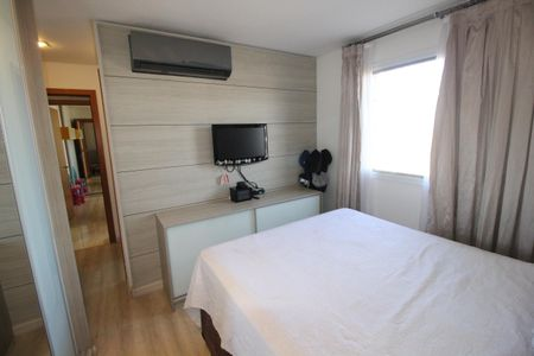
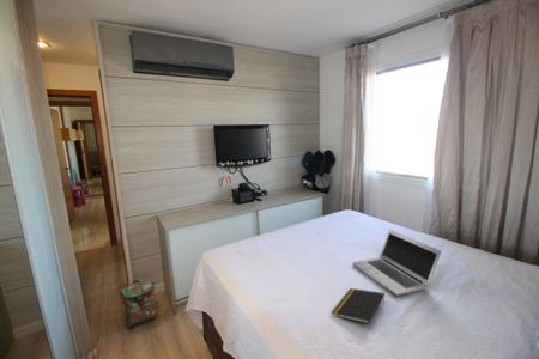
+ laptop (392, 258)
+ notepad (358, 304)
+ backpack (139, 297)
